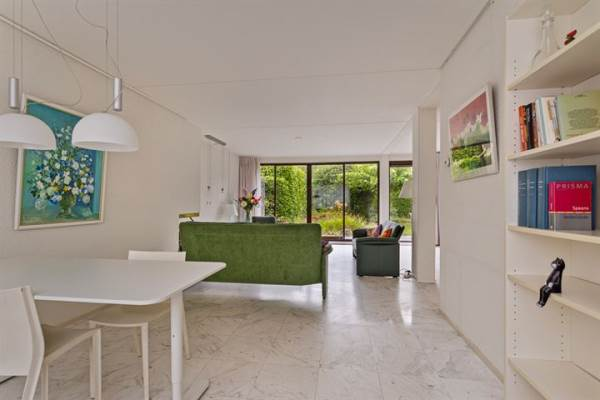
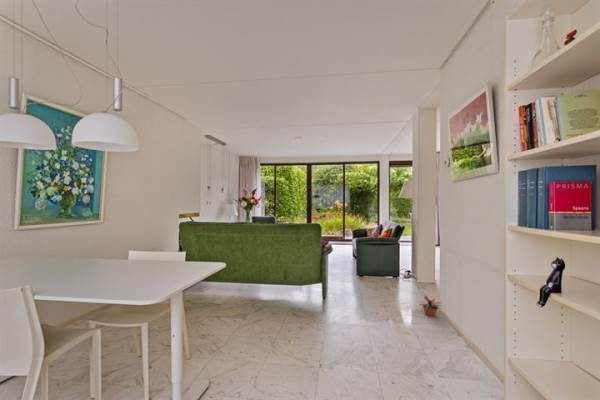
+ potted plant (430, 304)
